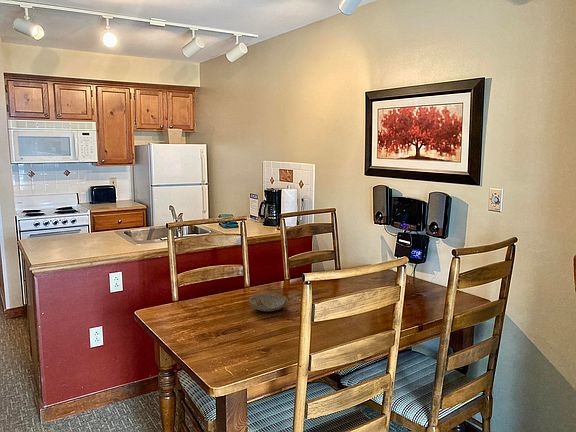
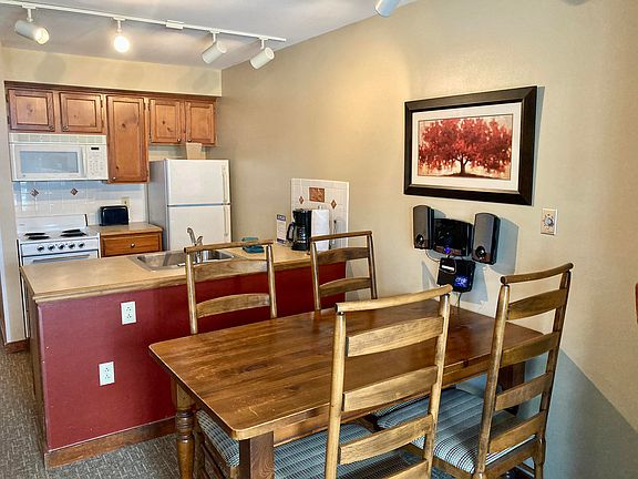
- bowl (268, 304)
